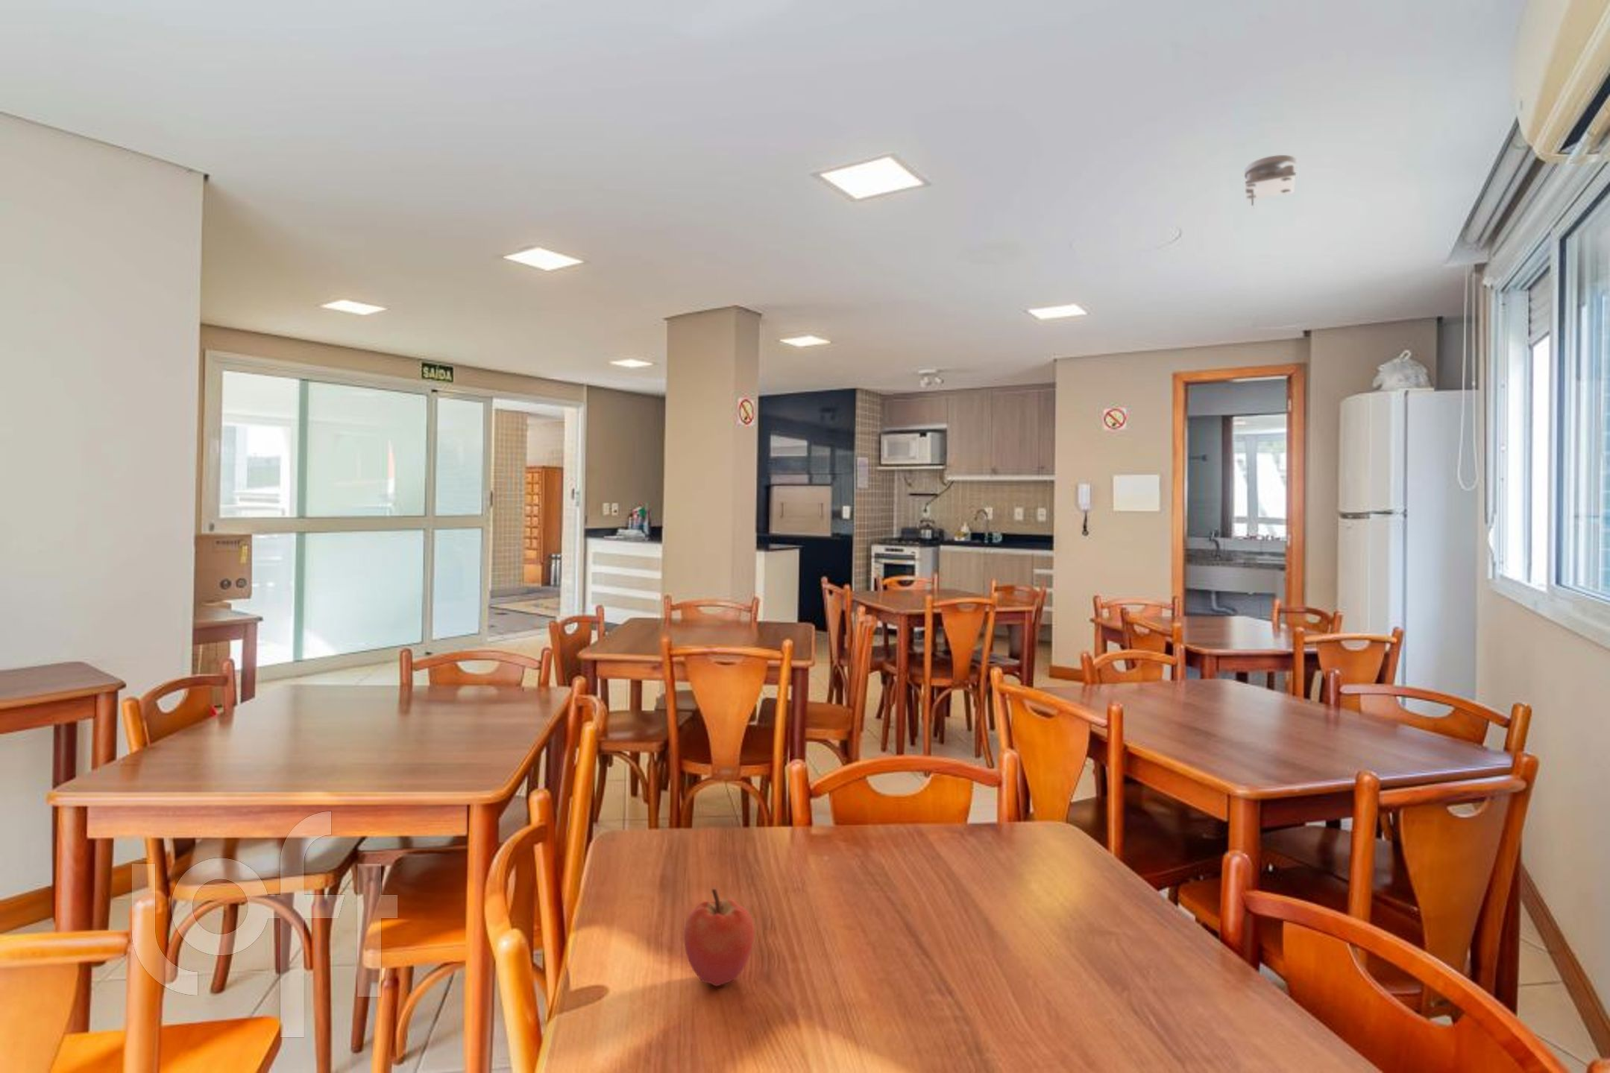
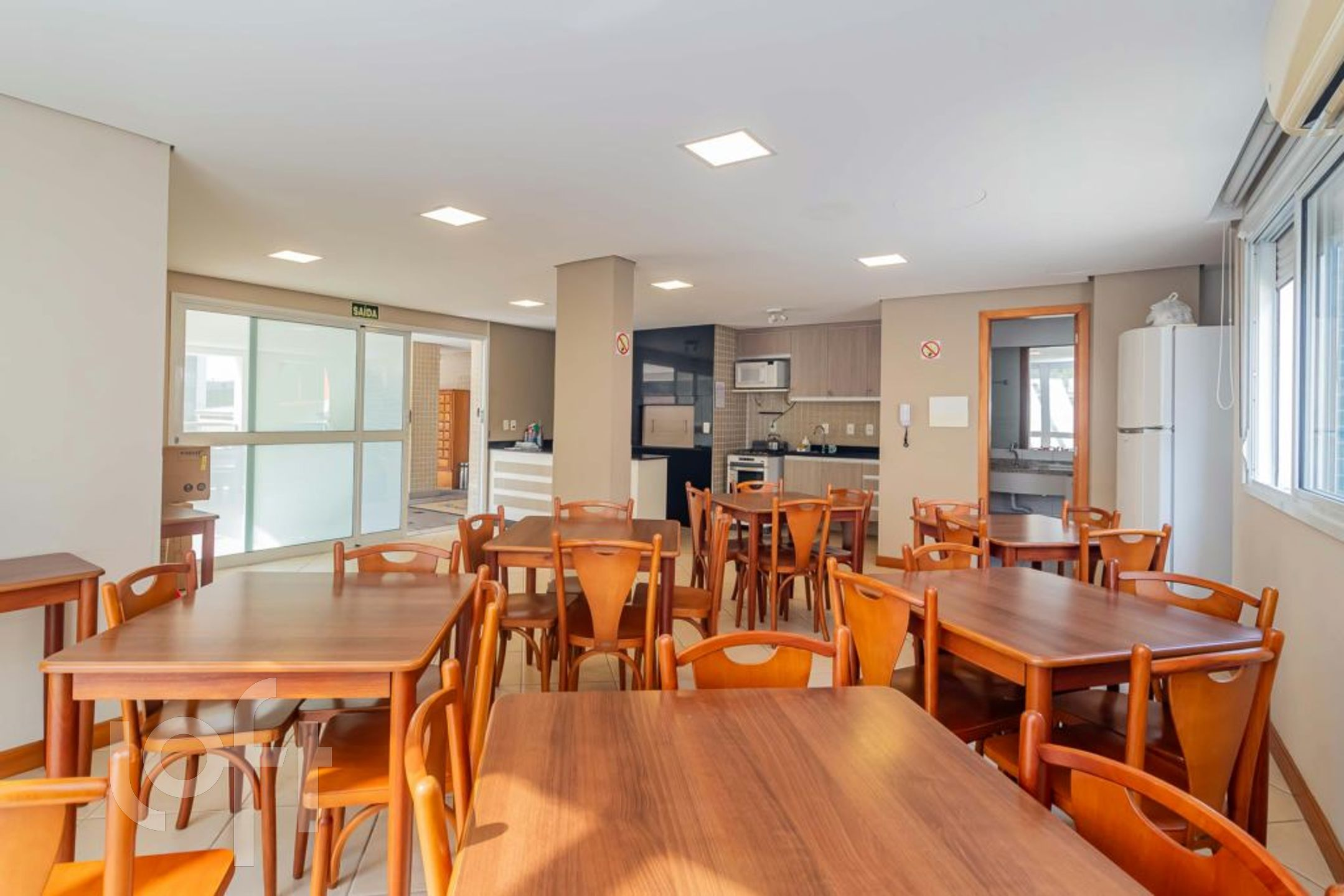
- smoke detector (1270, 184)
- apple (719, 936)
